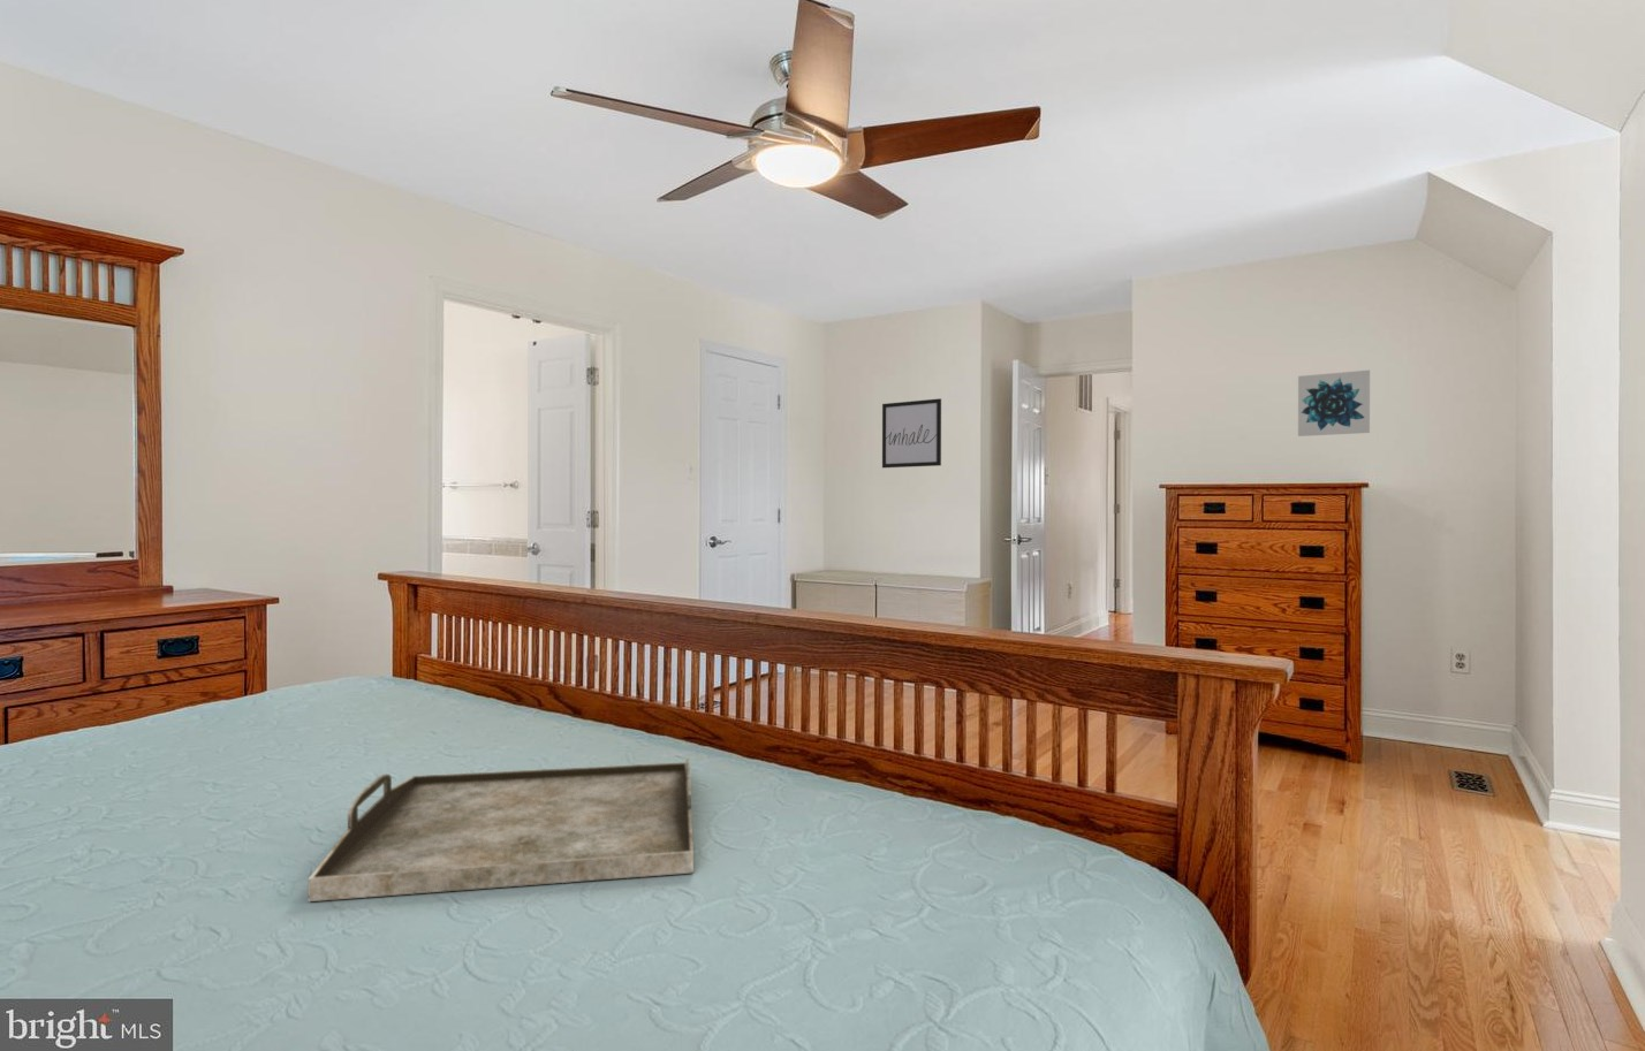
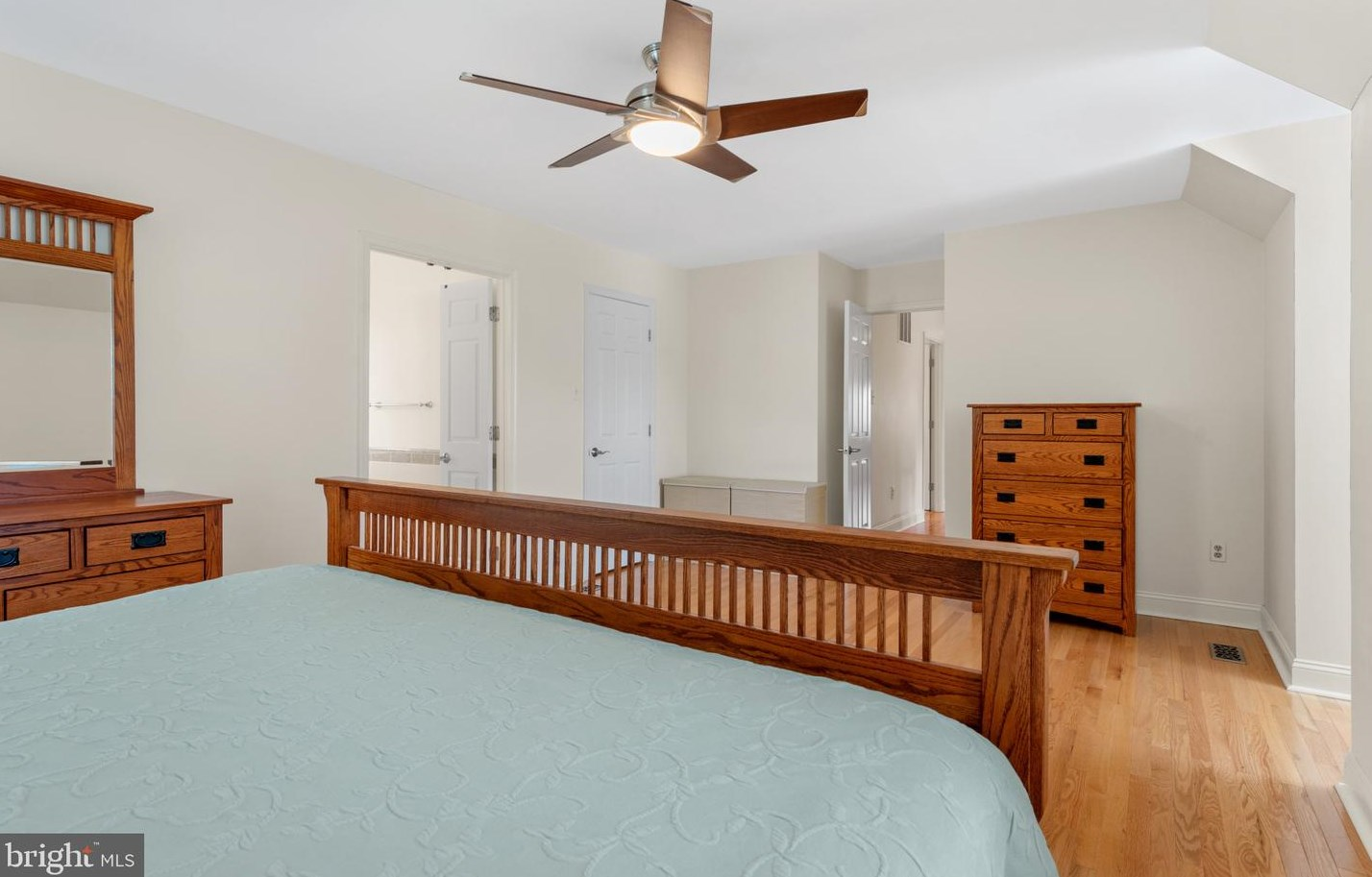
- wall art (910, 434)
- wall art (1333, 403)
- serving tray (535, 802)
